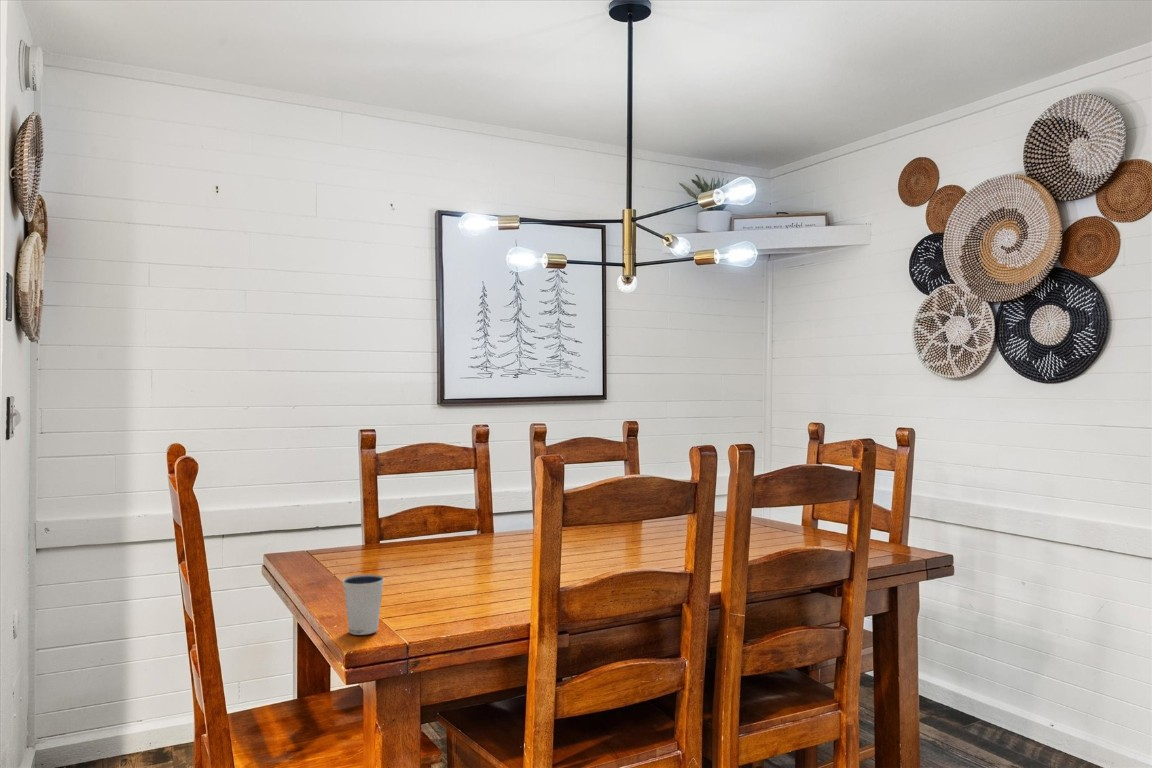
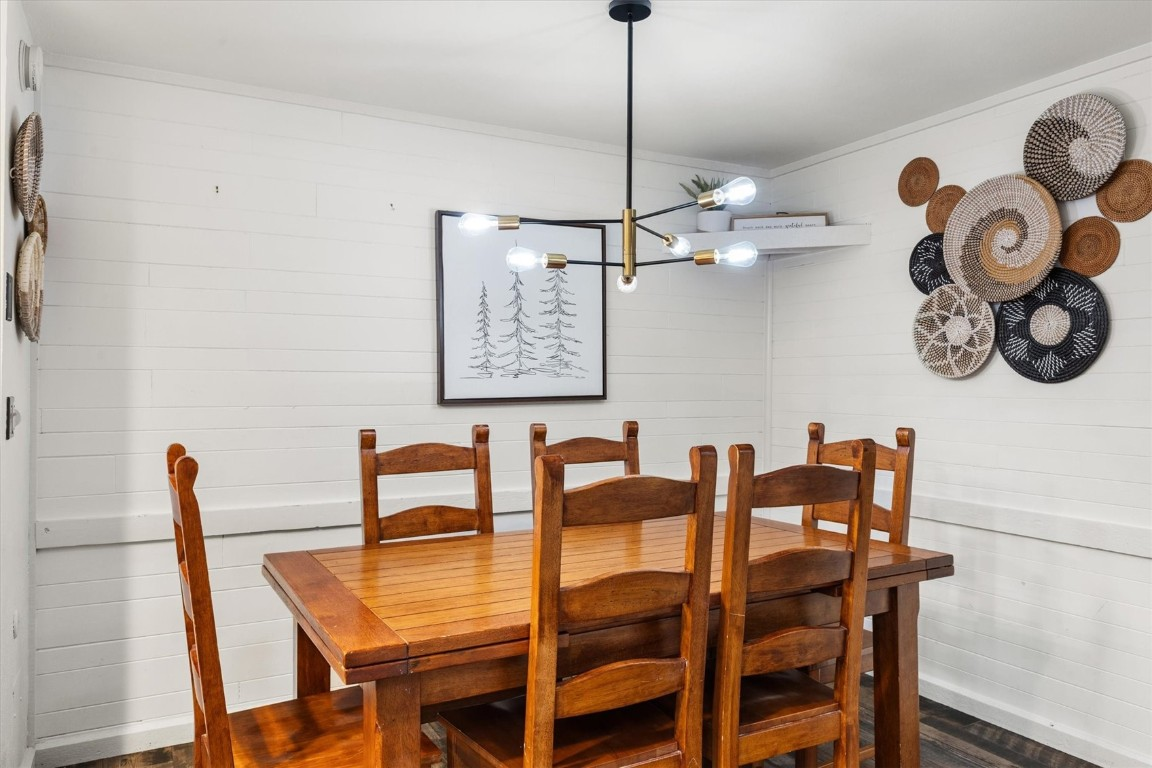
- dixie cup (363, 605)
